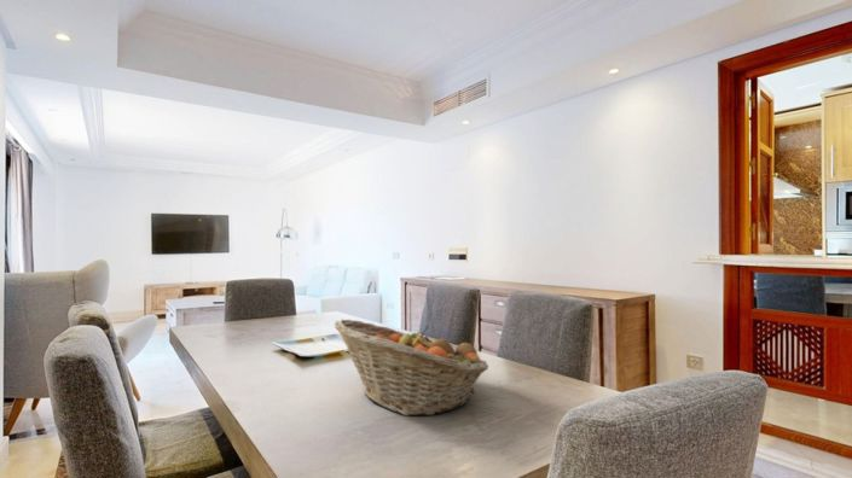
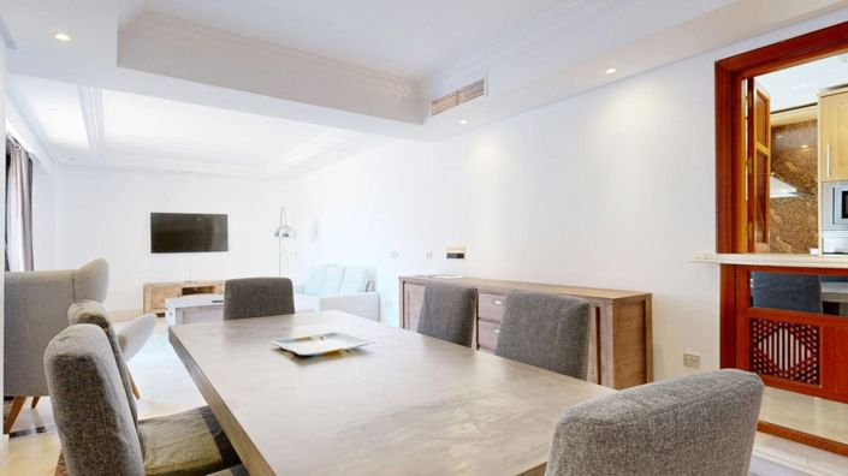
- fruit basket (408, 356)
